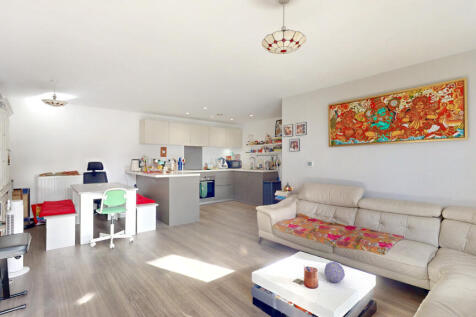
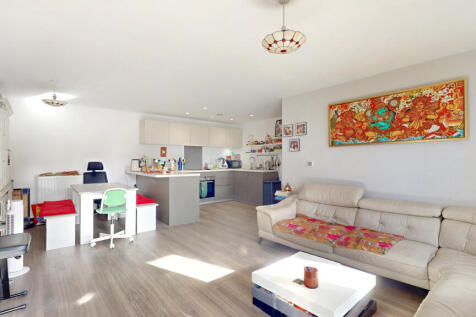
- decorative ball (334, 271)
